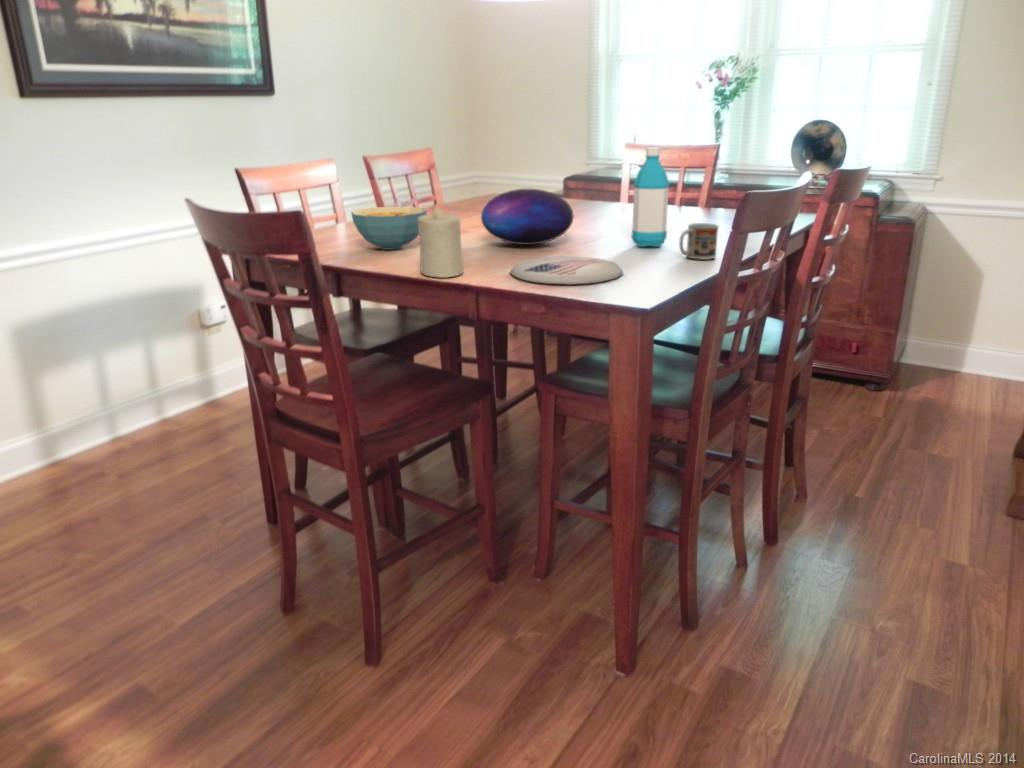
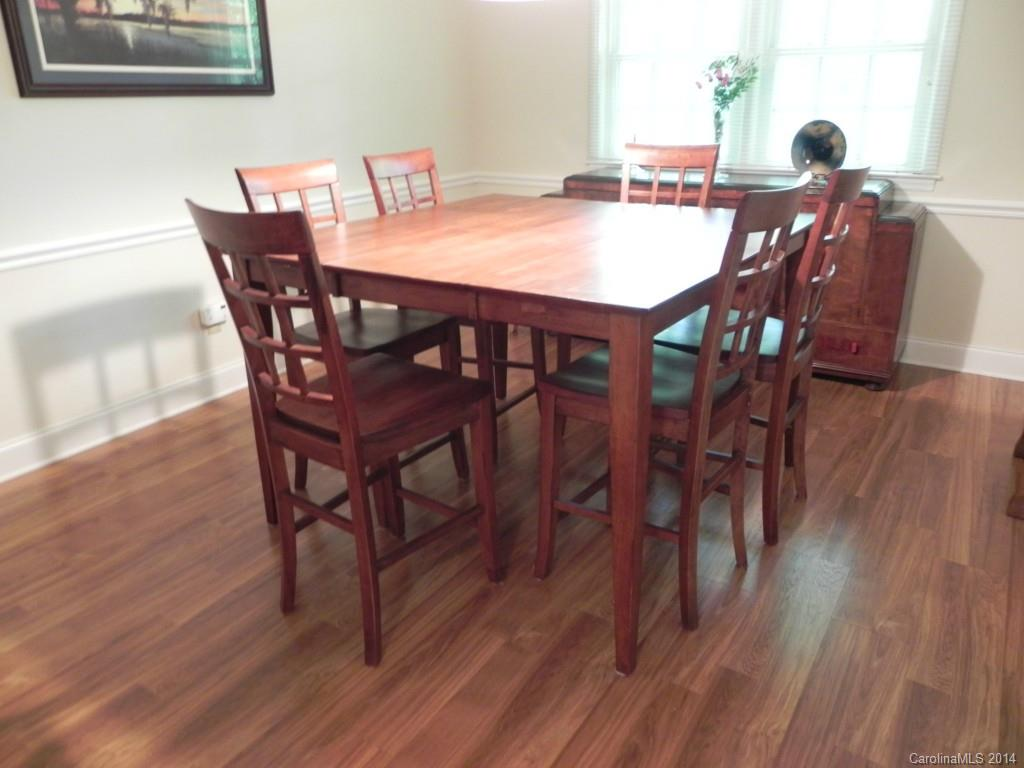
- candle (440, 239)
- cup (697, 241)
- plate (566, 268)
- cereal bowl (390, 229)
- decorative orb (527, 216)
- water bottle (650, 197)
